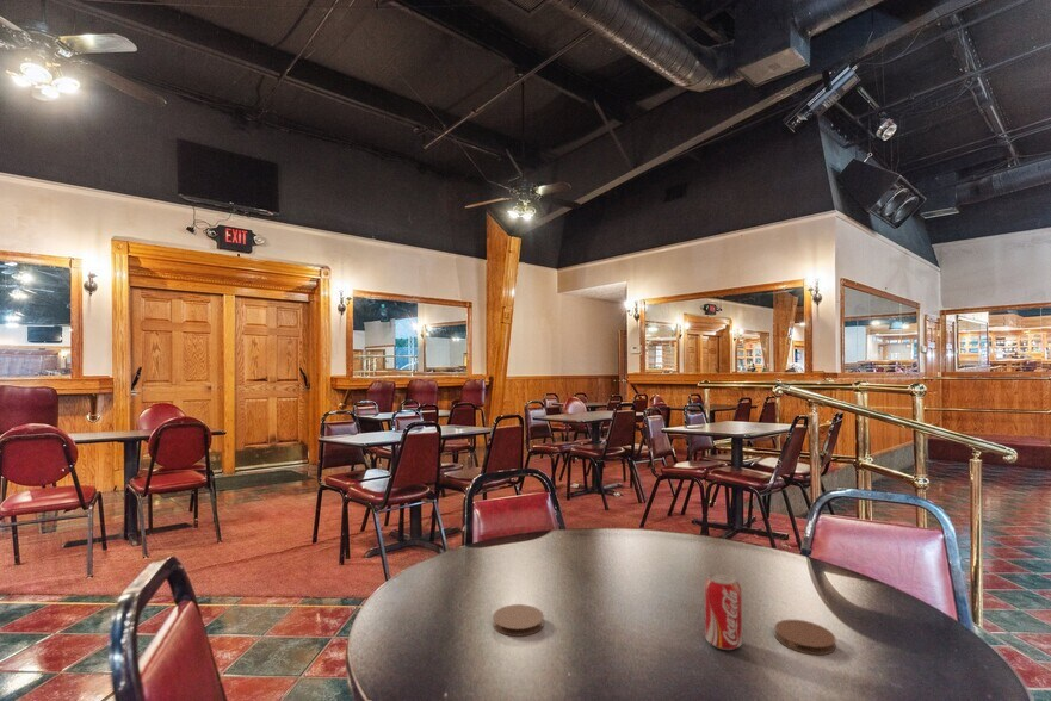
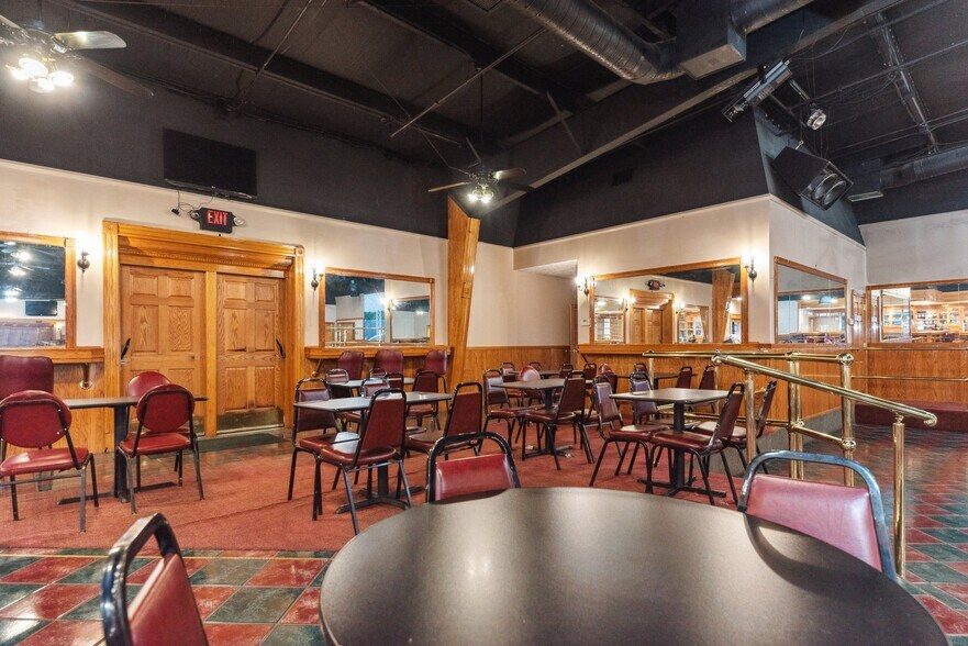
- coaster (518, 619)
- coaster (804, 635)
- beverage can (723, 610)
